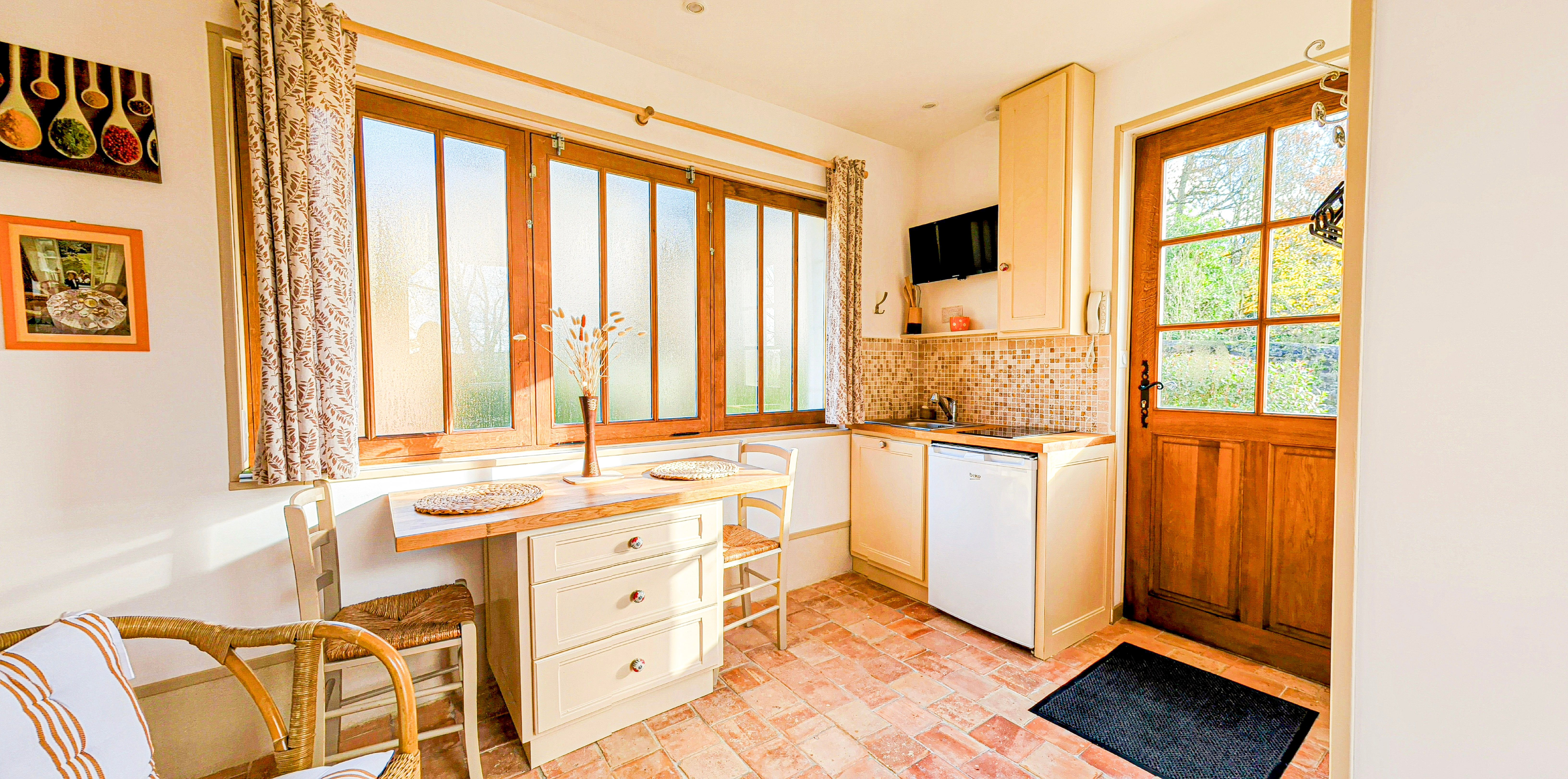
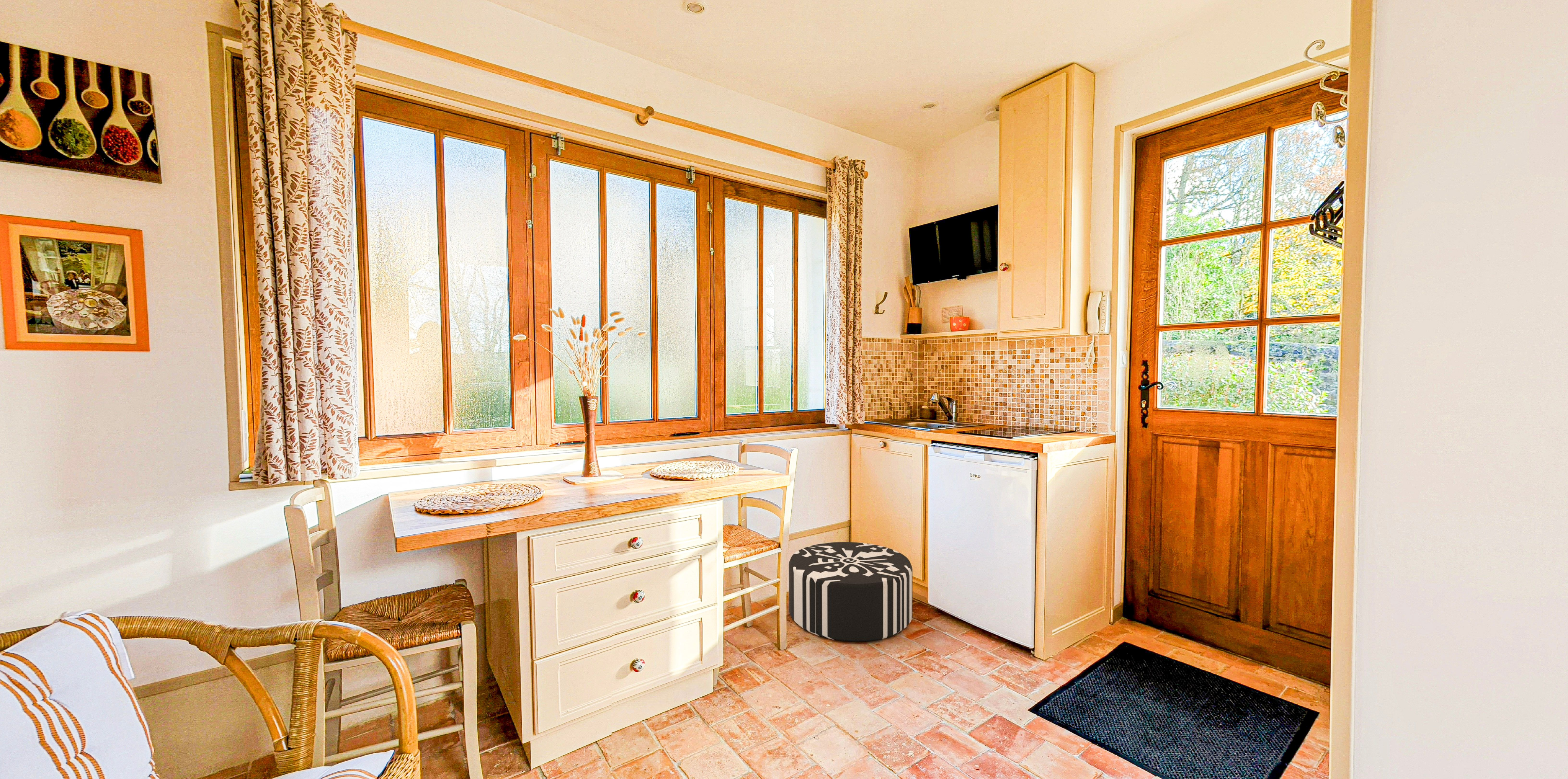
+ pouf (849, 587)
